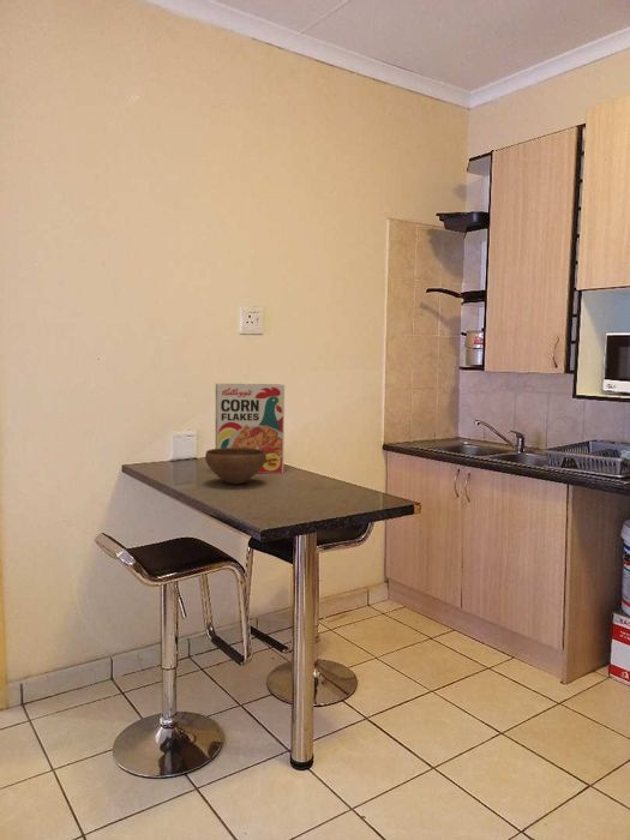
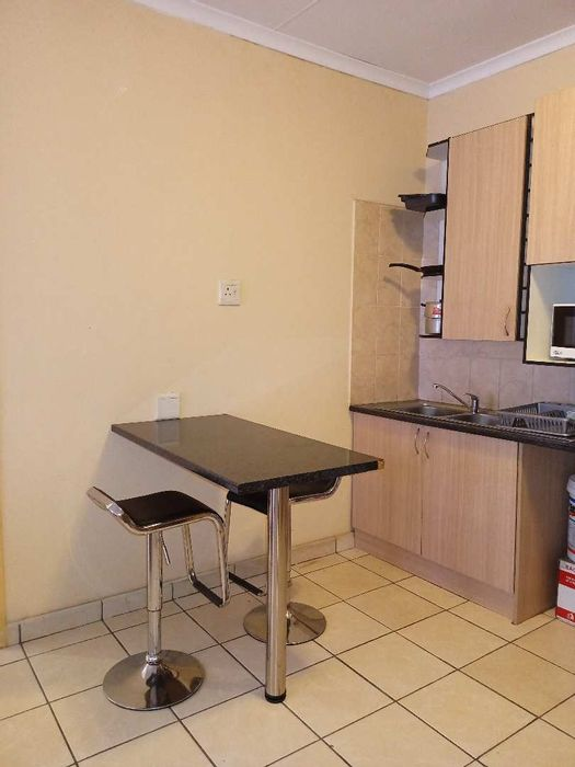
- cereal box (248, 427)
- bowl (235, 467)
